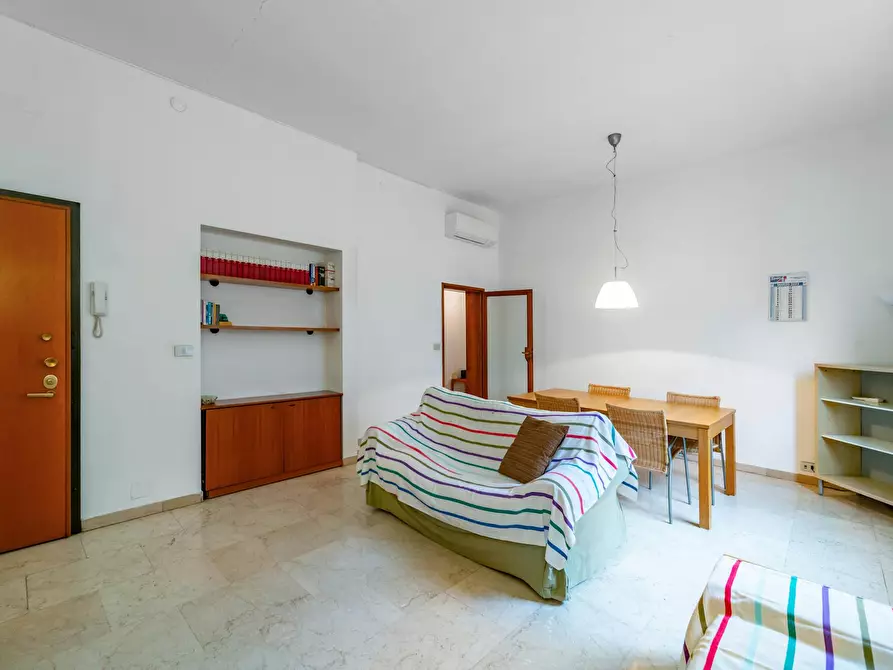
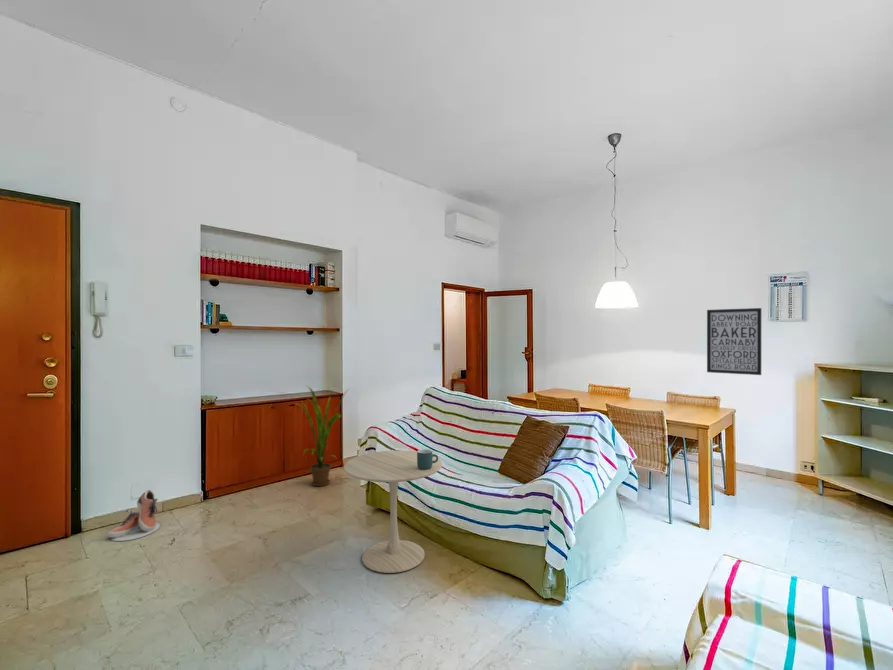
+ mug (426, 458)
+ side table (393, 509)
+ house plant (315, 435)
+ shoe (134, 514)
+ wall art (733, 341)
